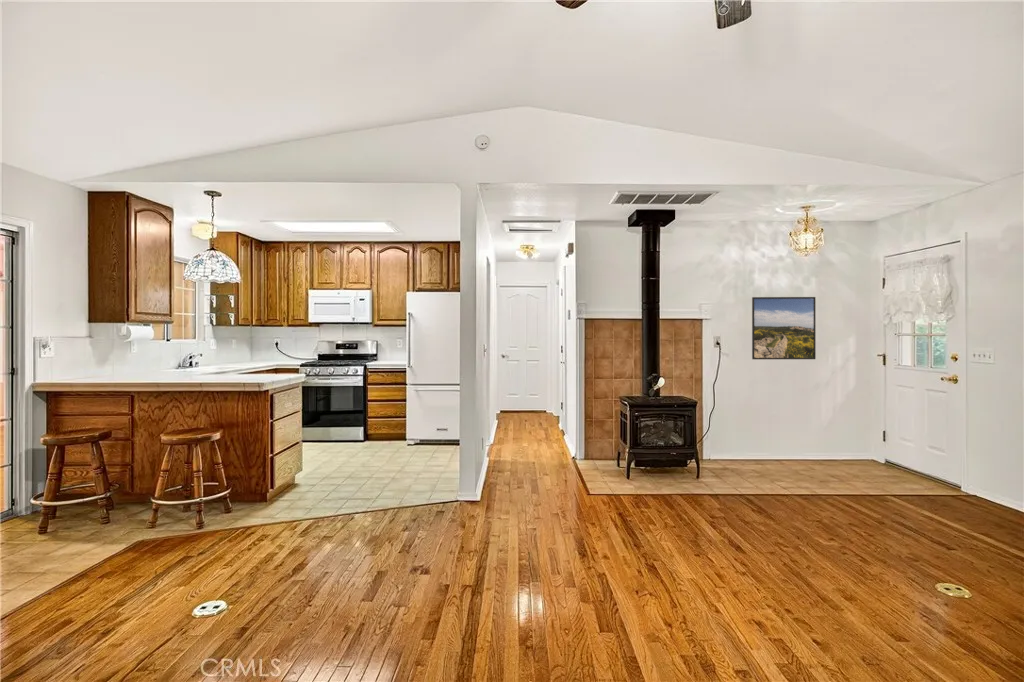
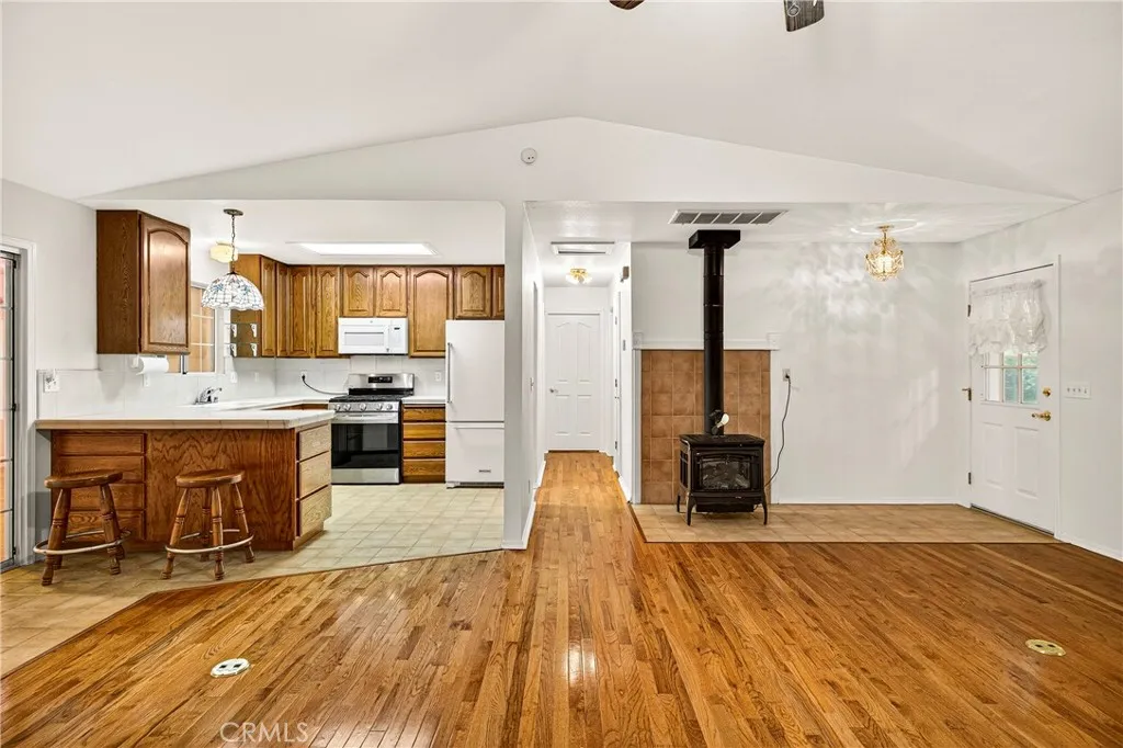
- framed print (783, 328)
